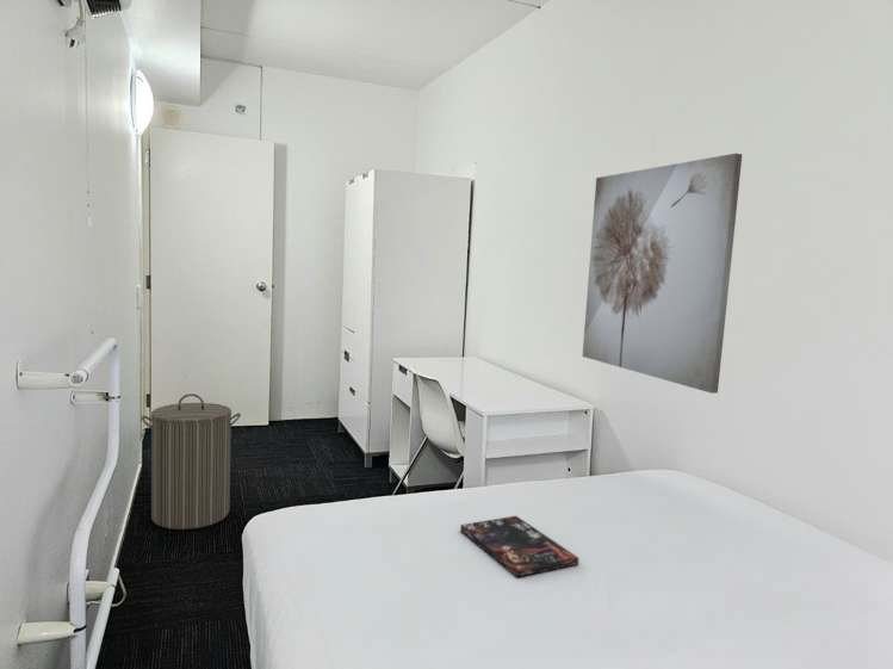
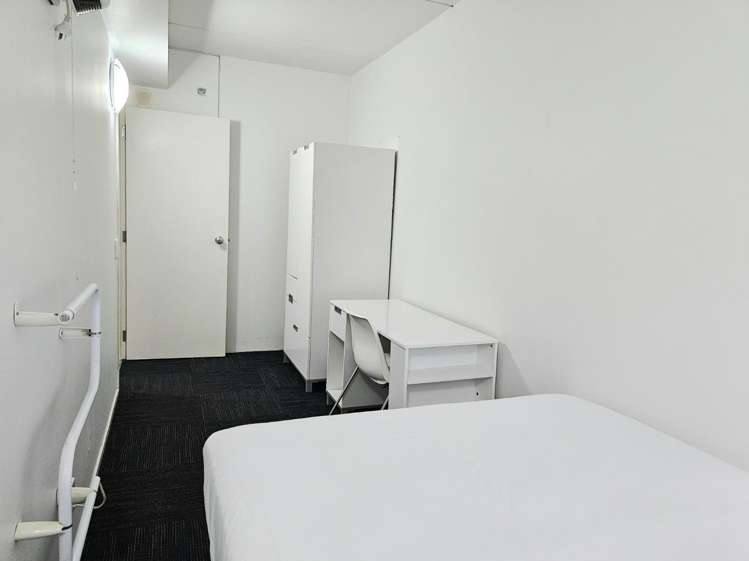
- wall art (649, 271)
- laundry hamper (191, 454)
- book (516, 543)
